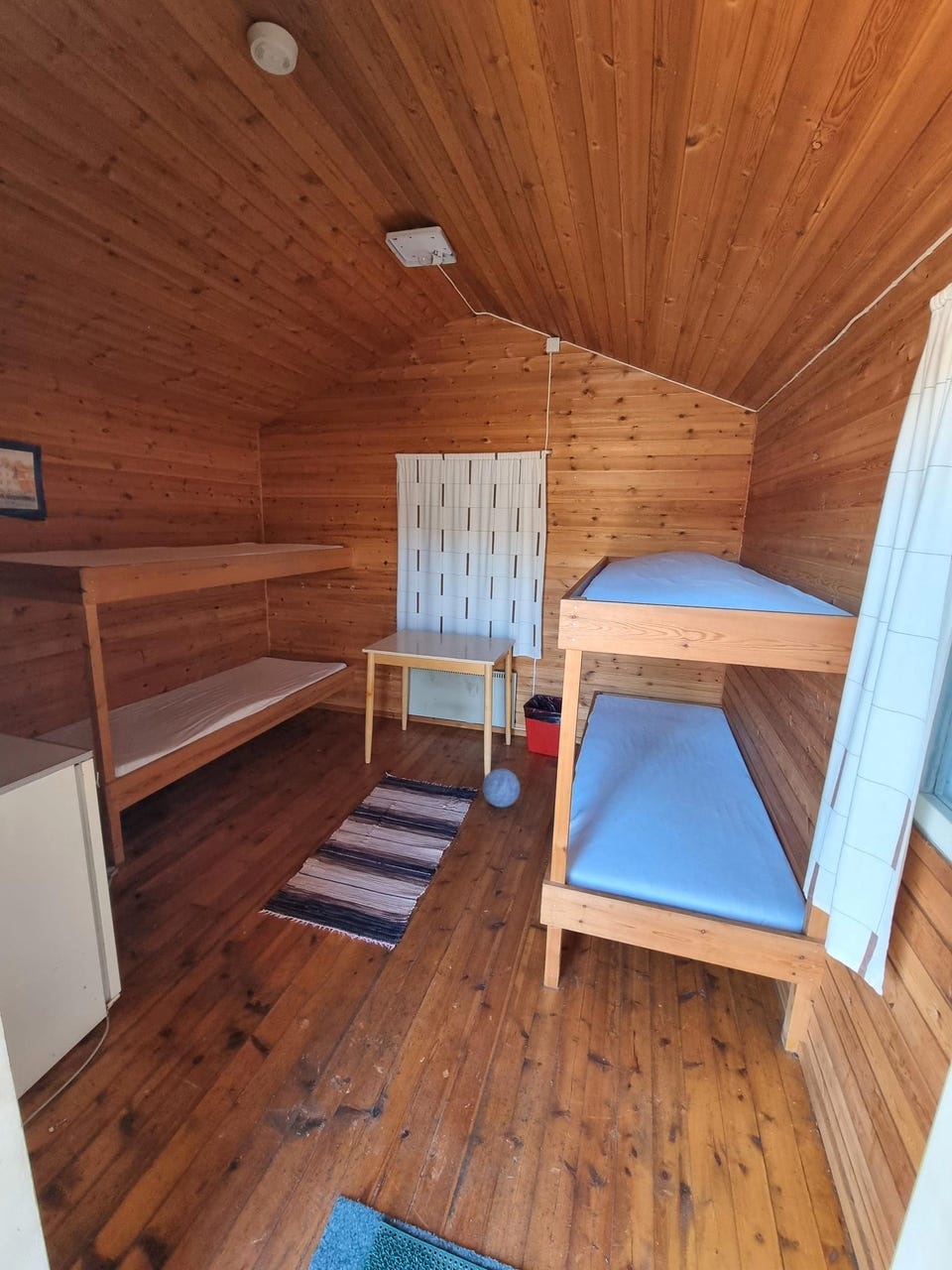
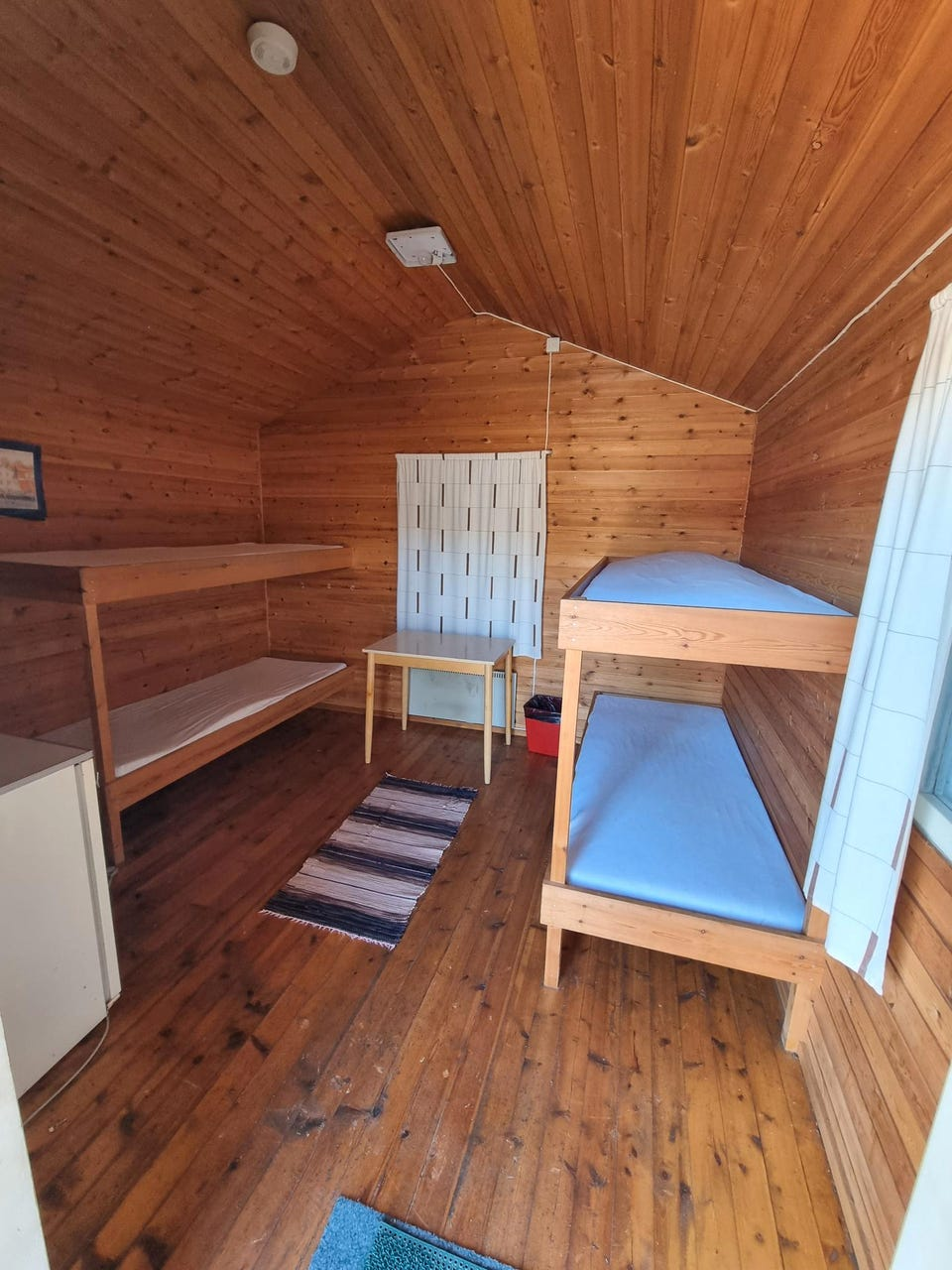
- ball (501, 787)
